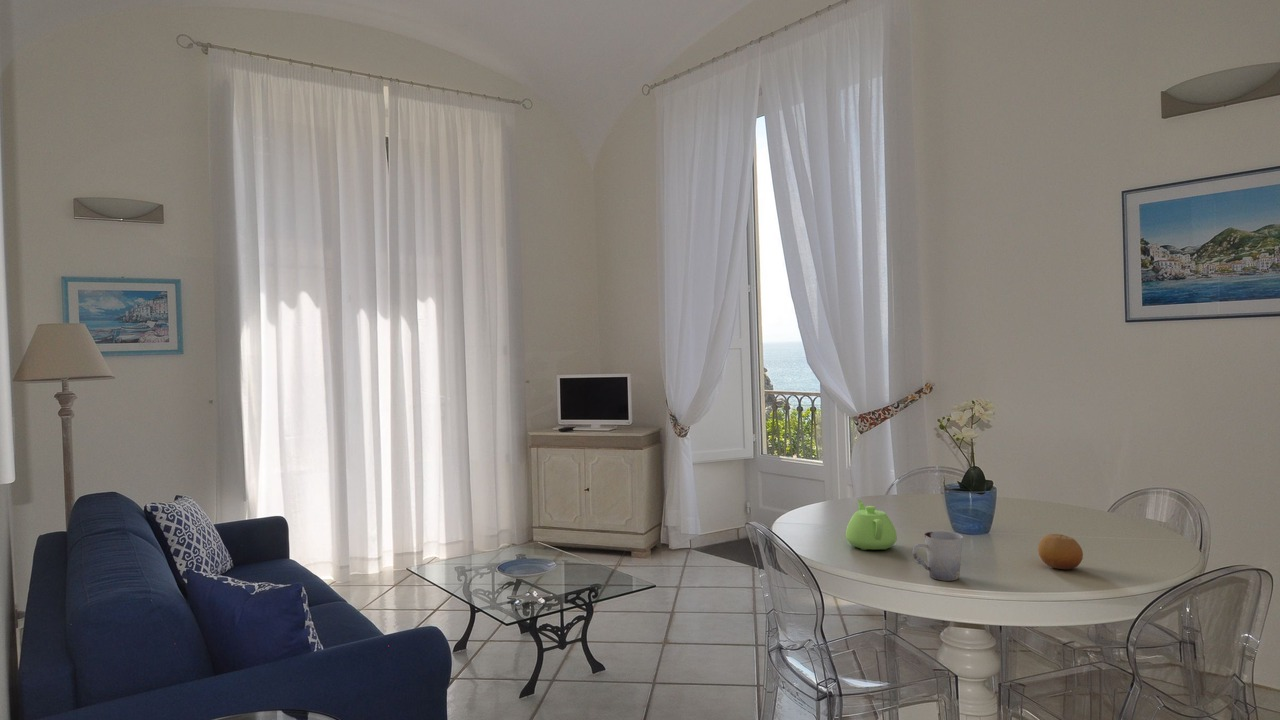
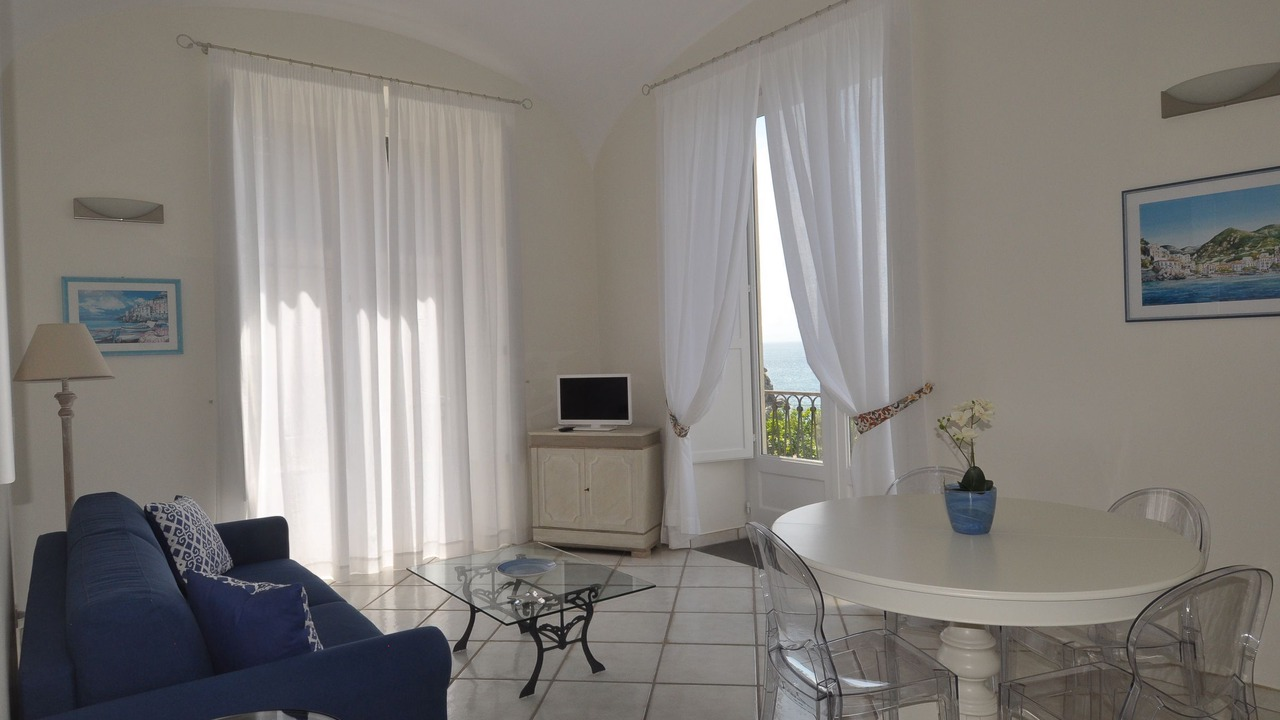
- cup (937, 556)
- fruit (1060, 551)
- teapot (870, 525)
